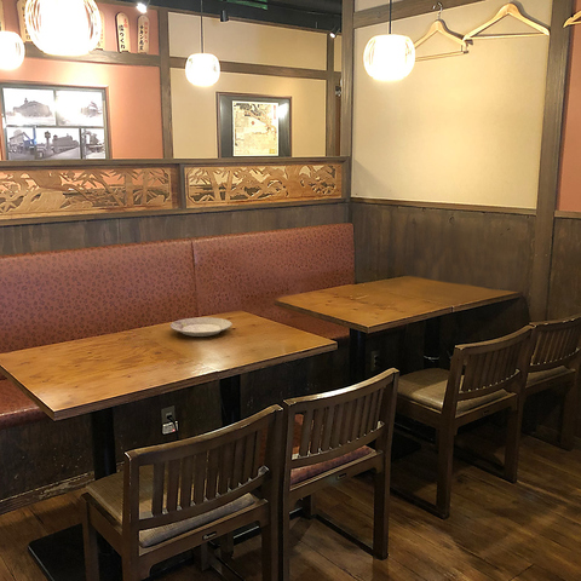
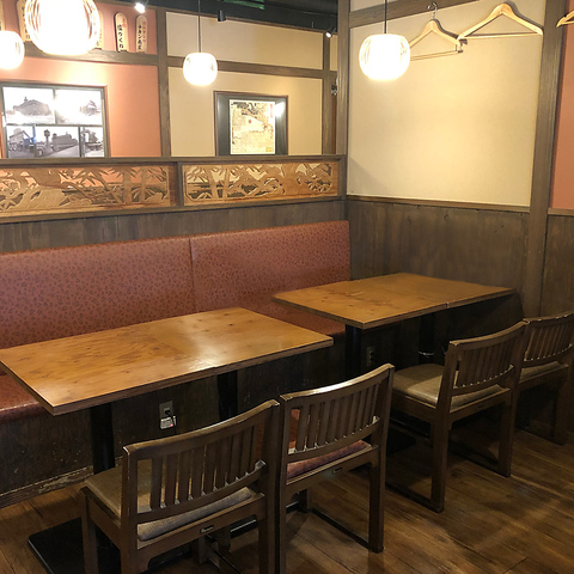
- plate (201, 327)
